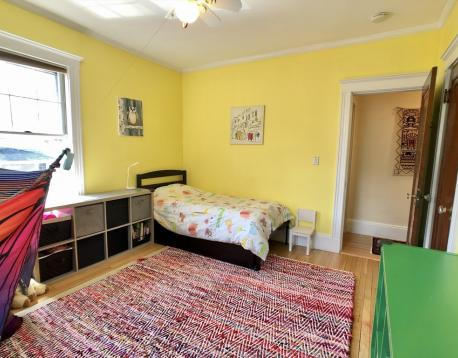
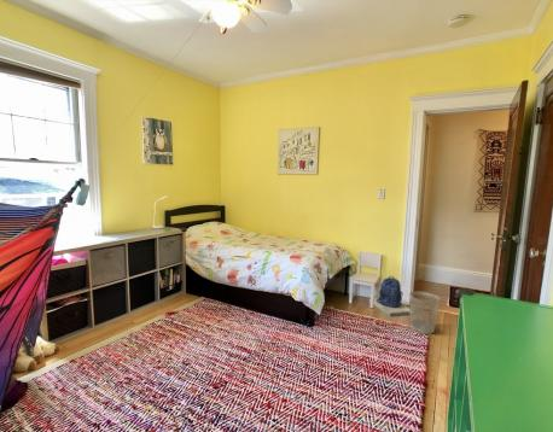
+ backpack (391, 292)
+ wastebasket (423, 313)
